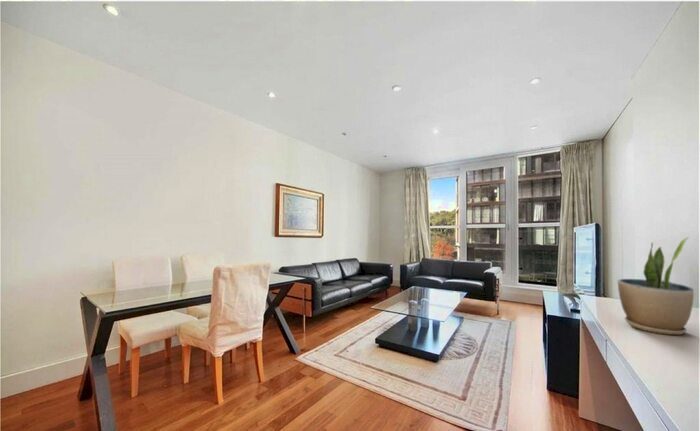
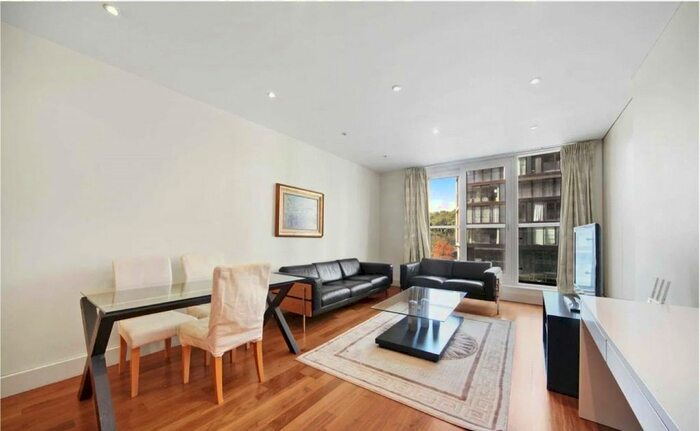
- potted plant (652, 281)
